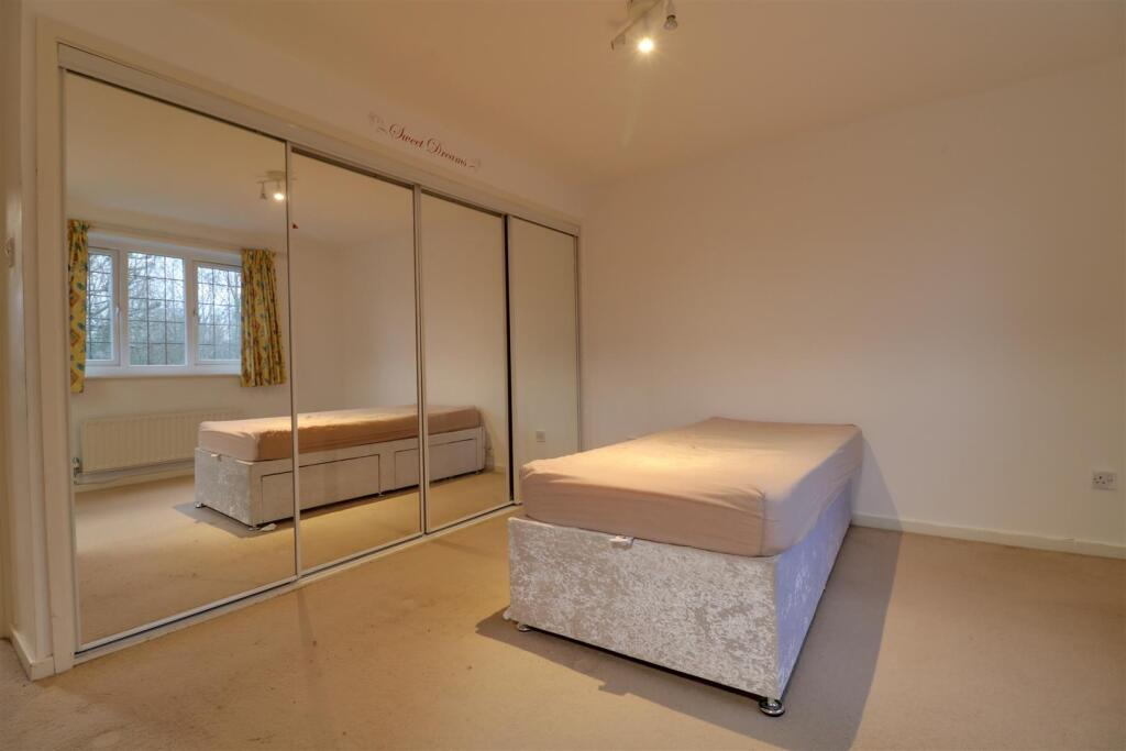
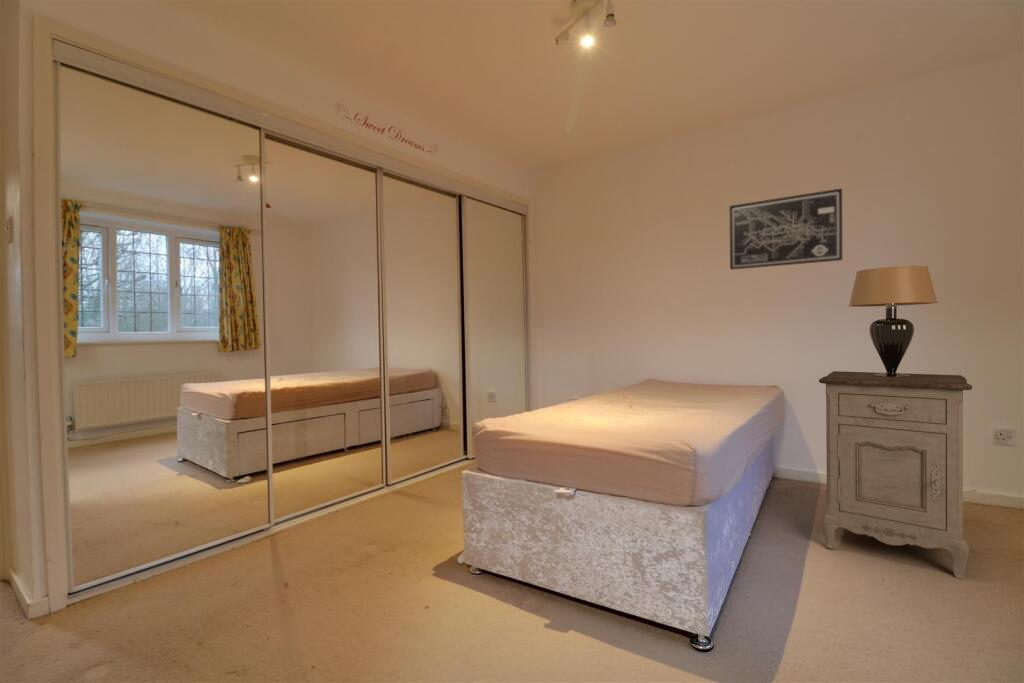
+ nightstand (891, 463)
+ wall art (783, 231)
+ table lamp (891, 322)
